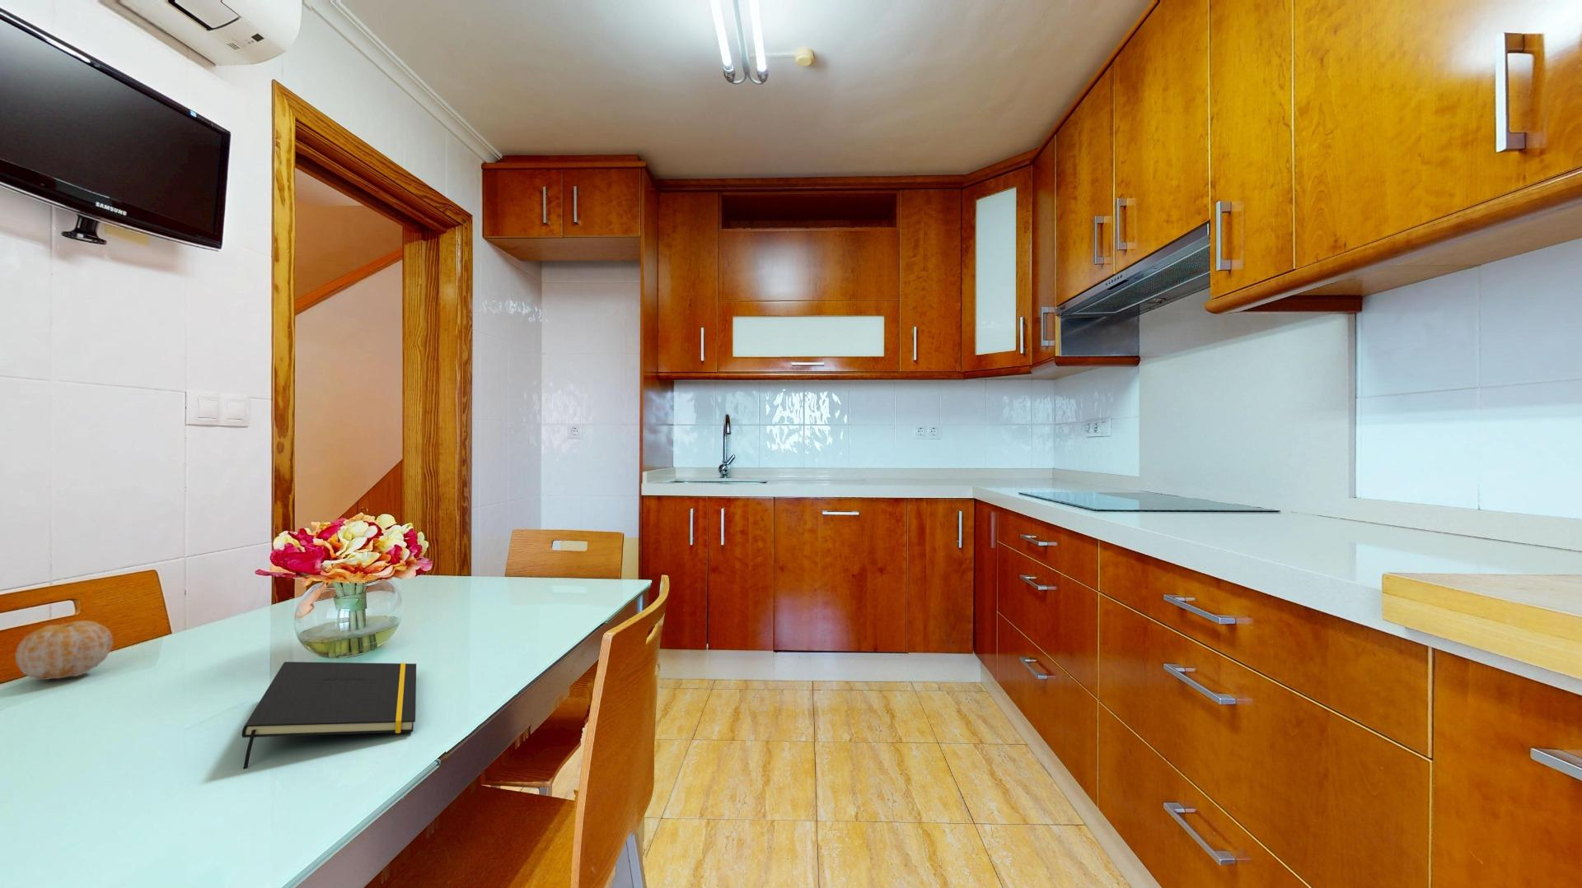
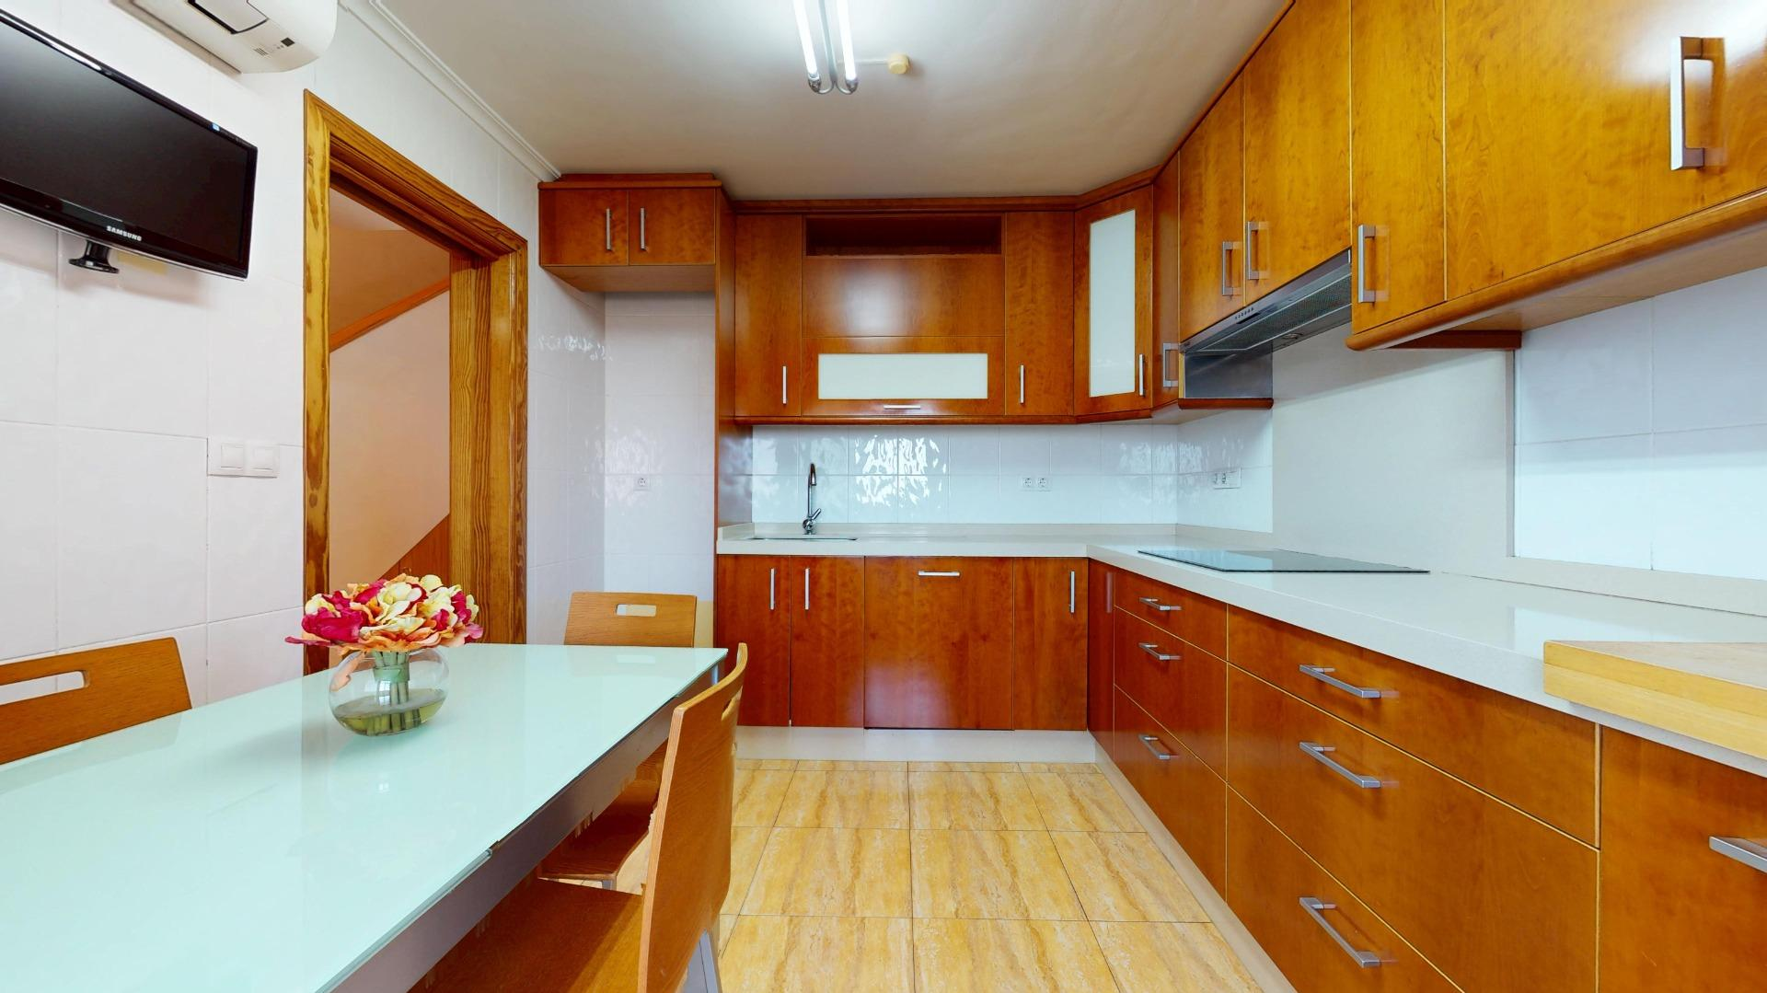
- fruit (65, 650)
- notepad (343, 694)
